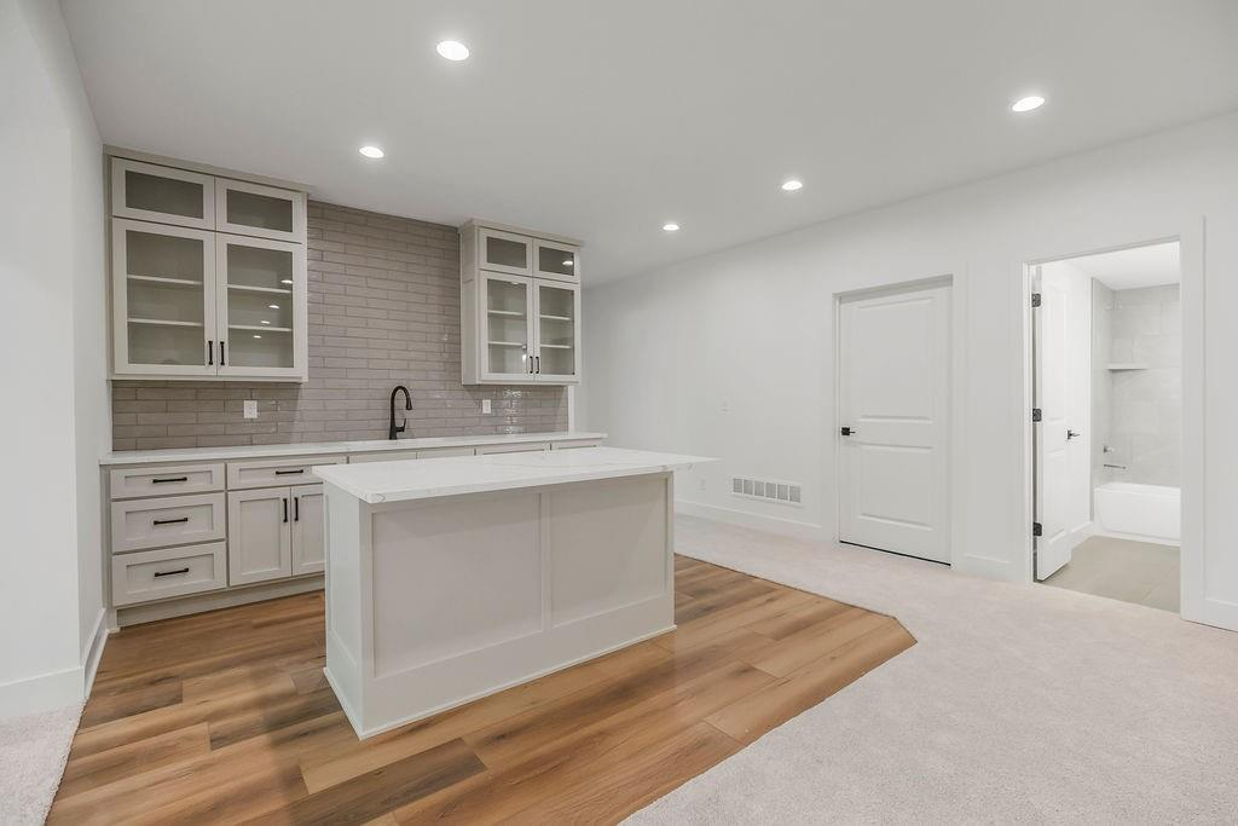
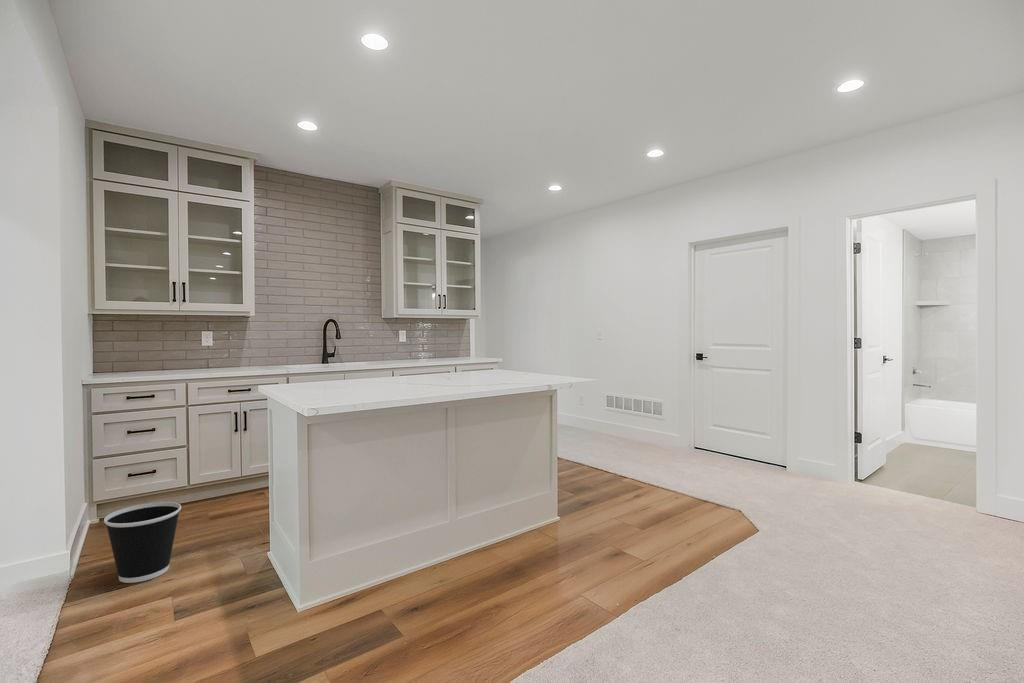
+ wastebasket (144, 542)
